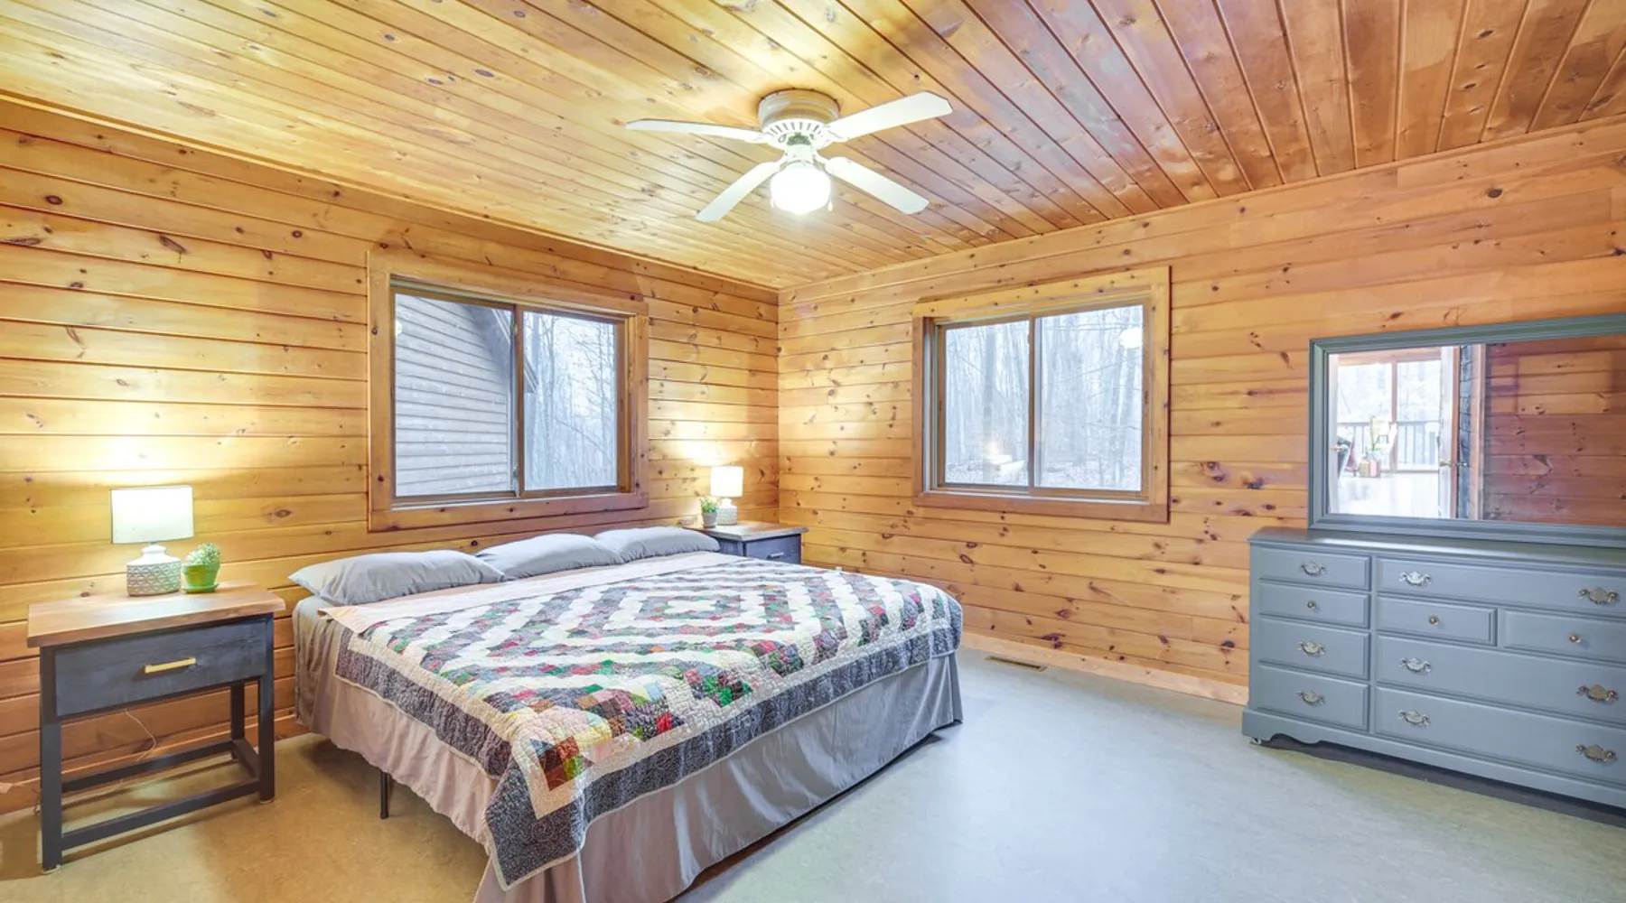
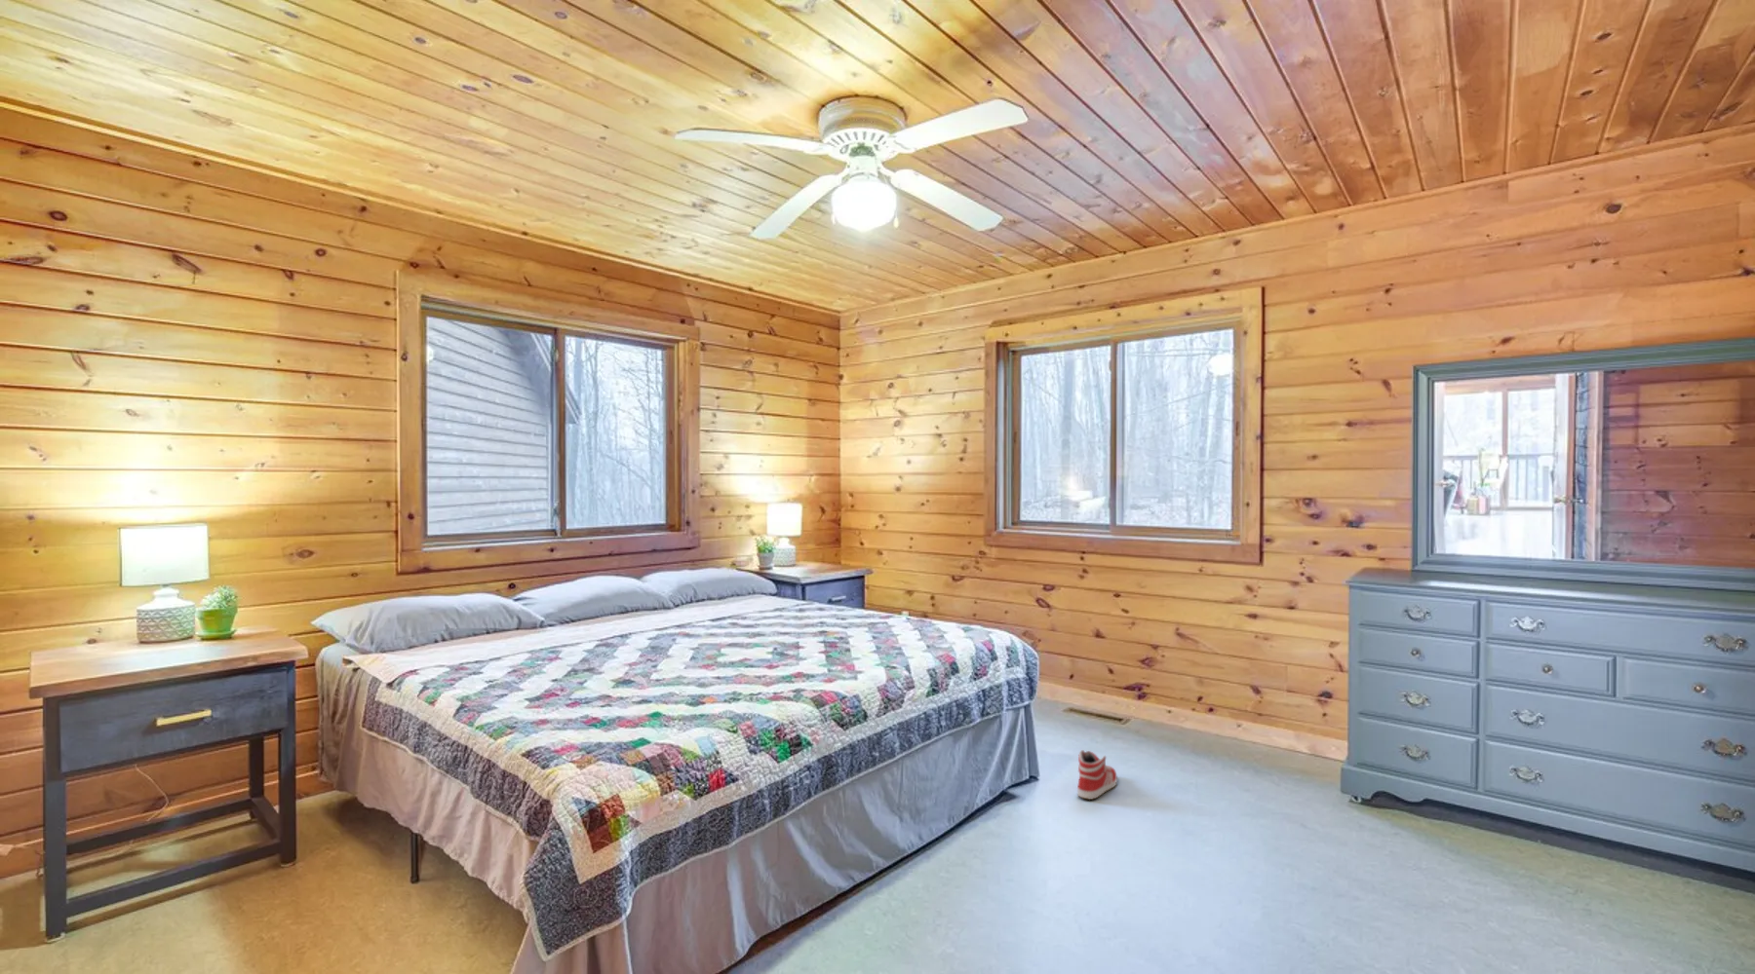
+ sneaker (1098, 766)
